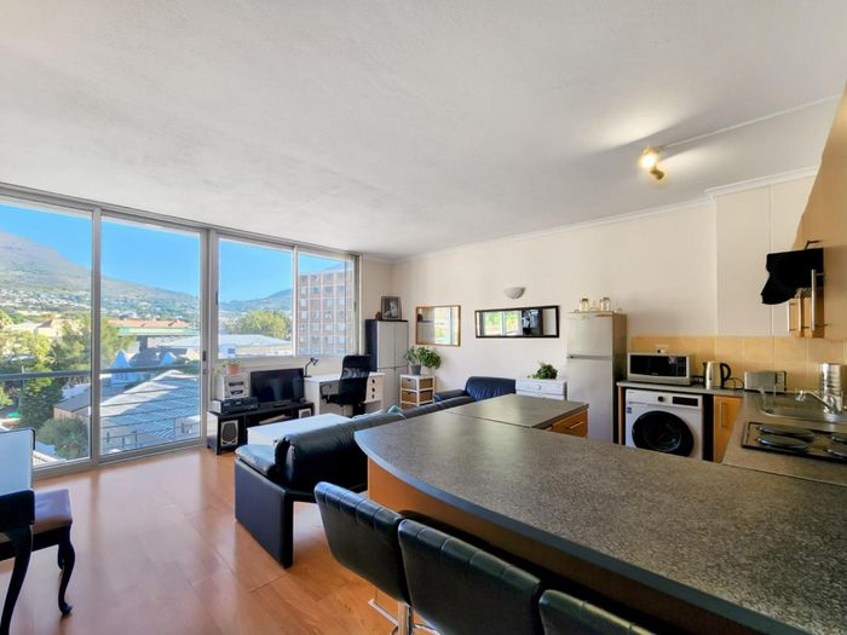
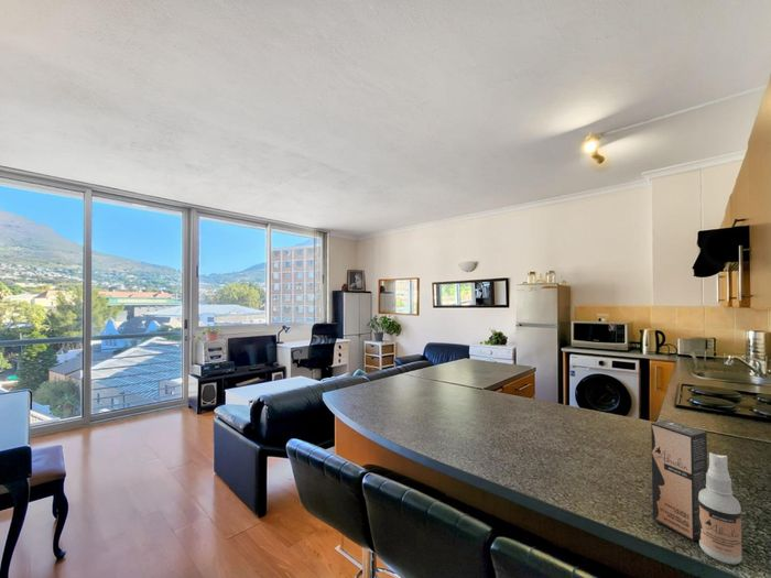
+ spray bottle (694, 486)
